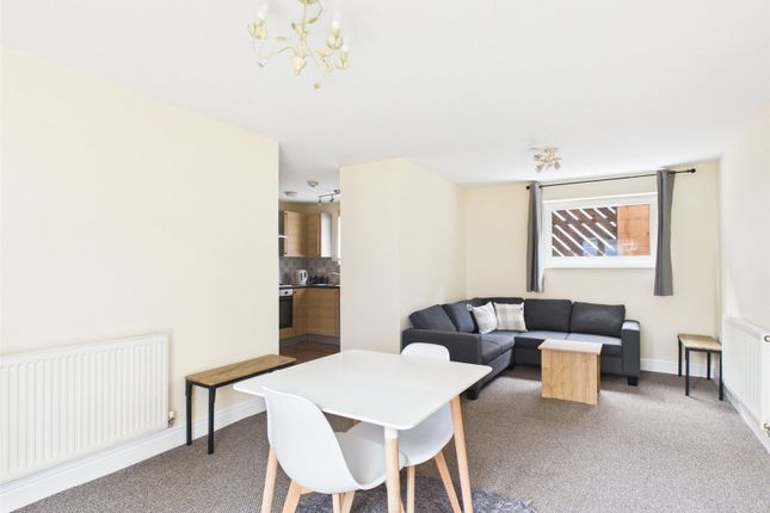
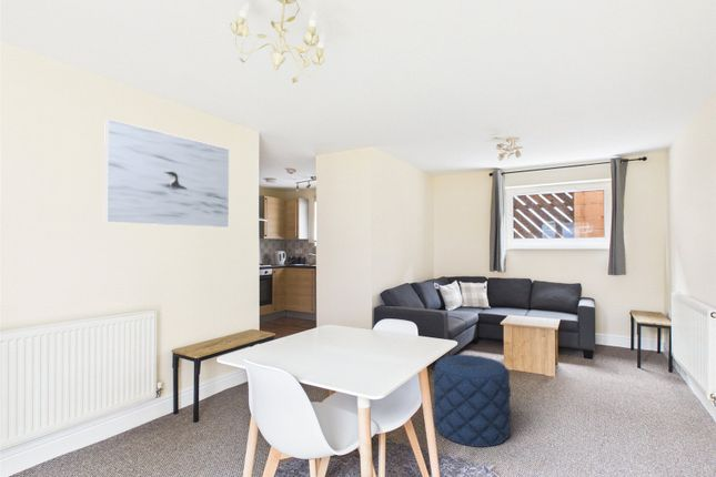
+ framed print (175, 180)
+ pouf (471, 395)
